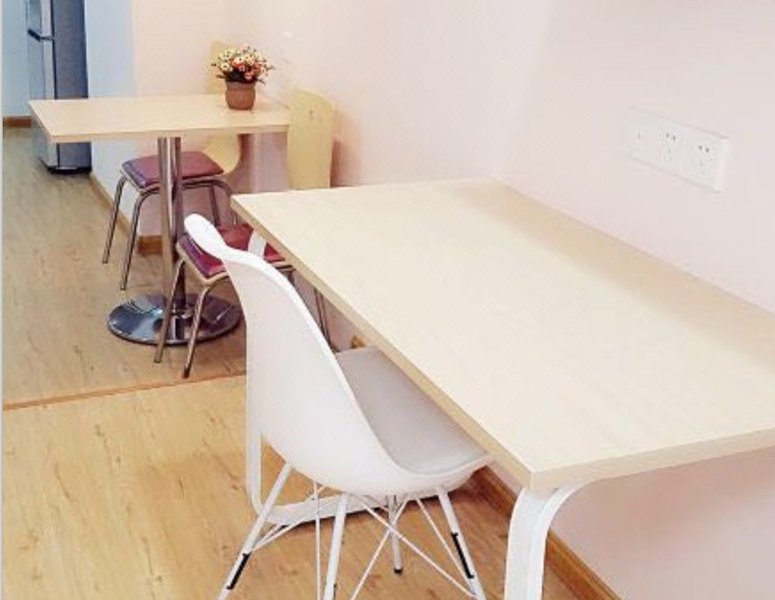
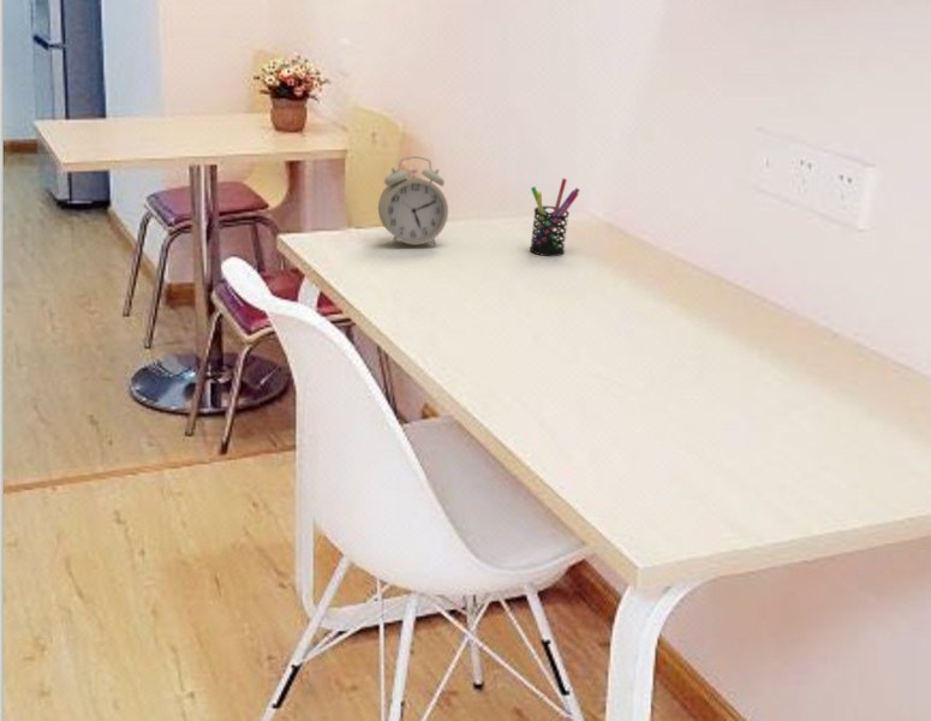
+ alarm clock (413, 201)
+ pen holder (548, 215)
